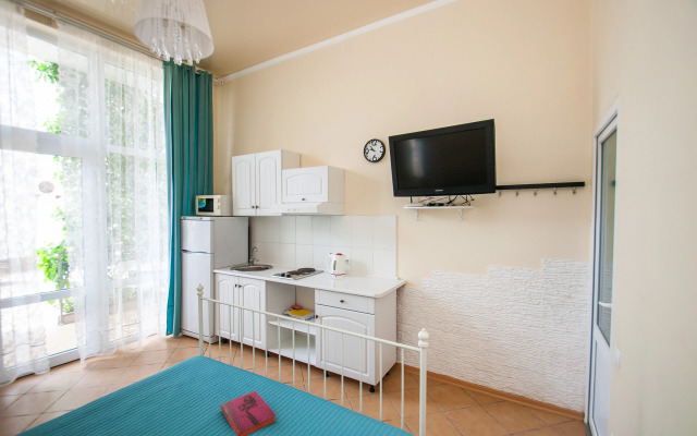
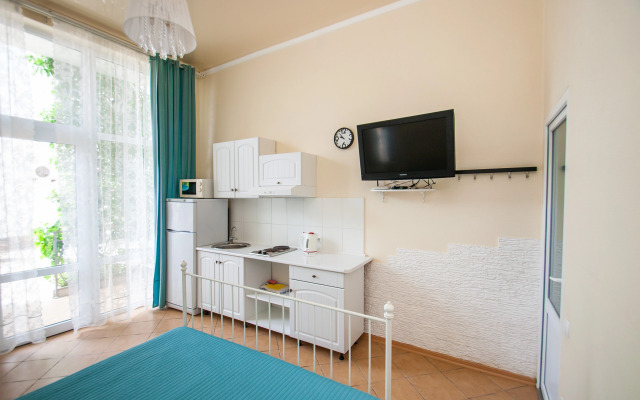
- hardback book (247, 412)
